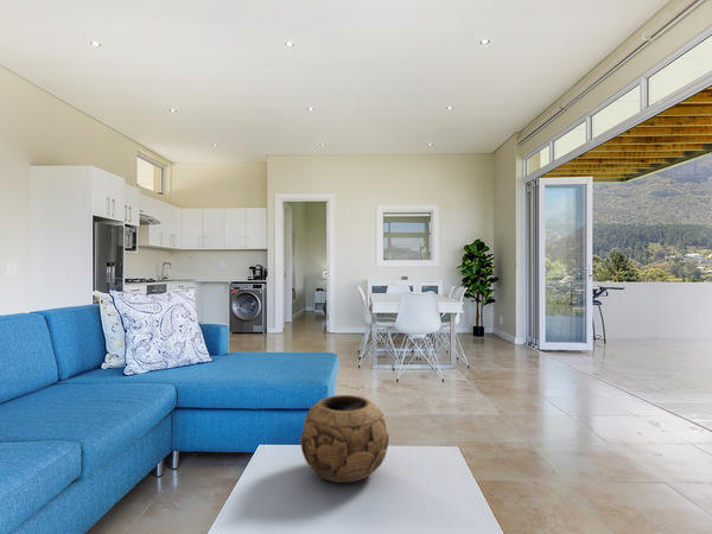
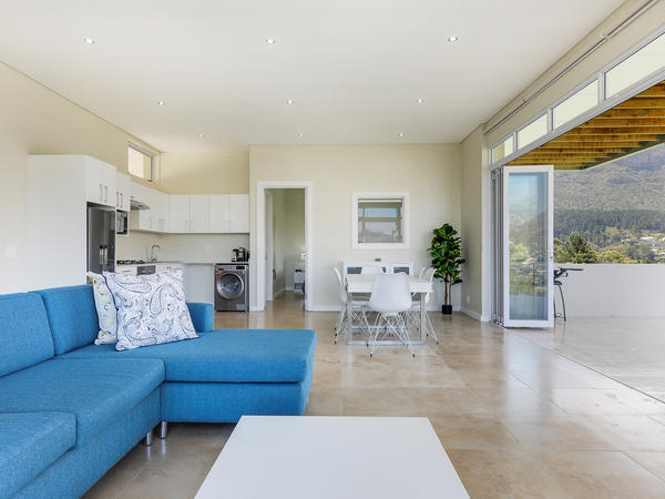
- decorative bowl (344, 437)
